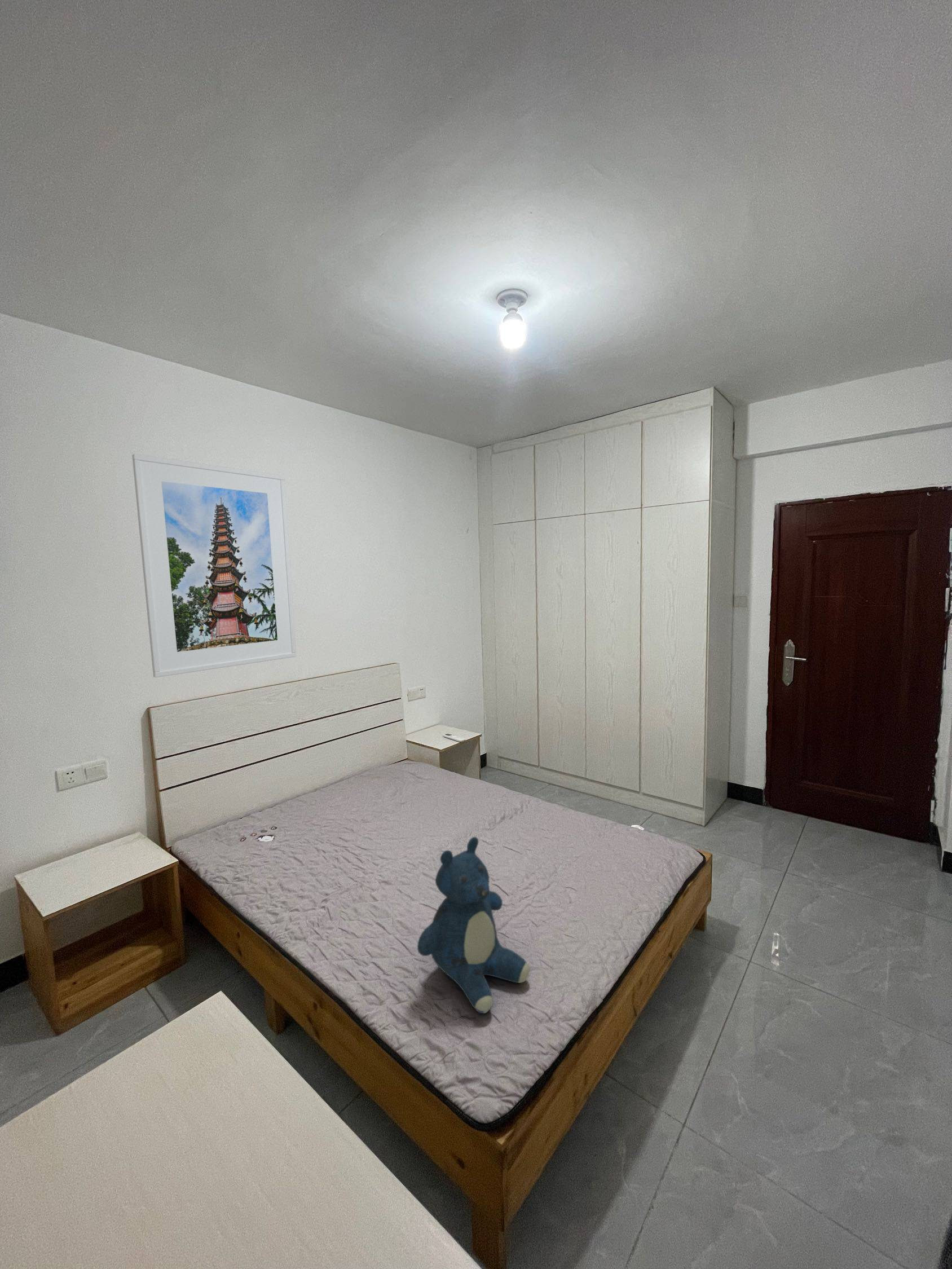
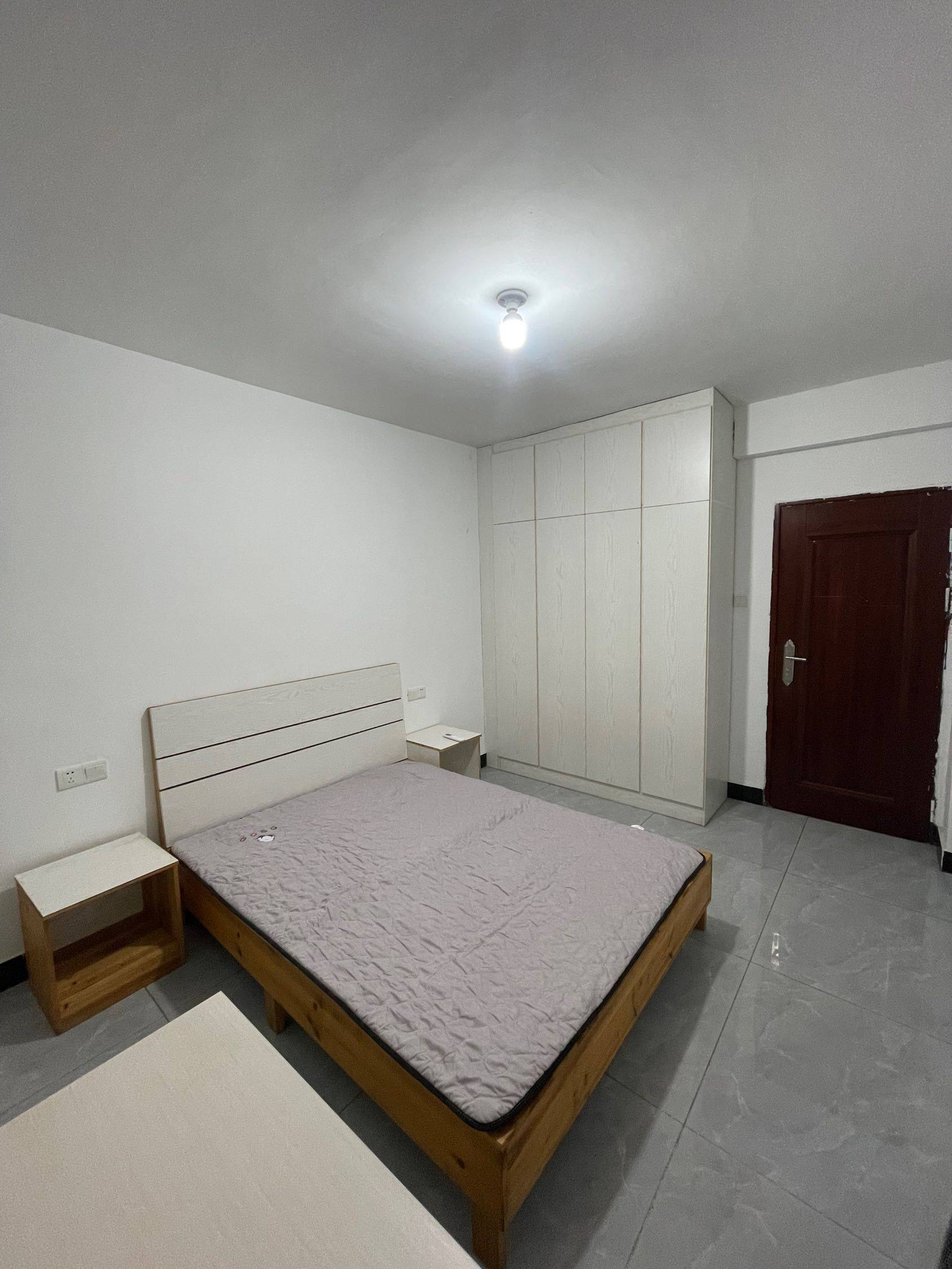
- teddy bear (475, 915)
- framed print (224, 568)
